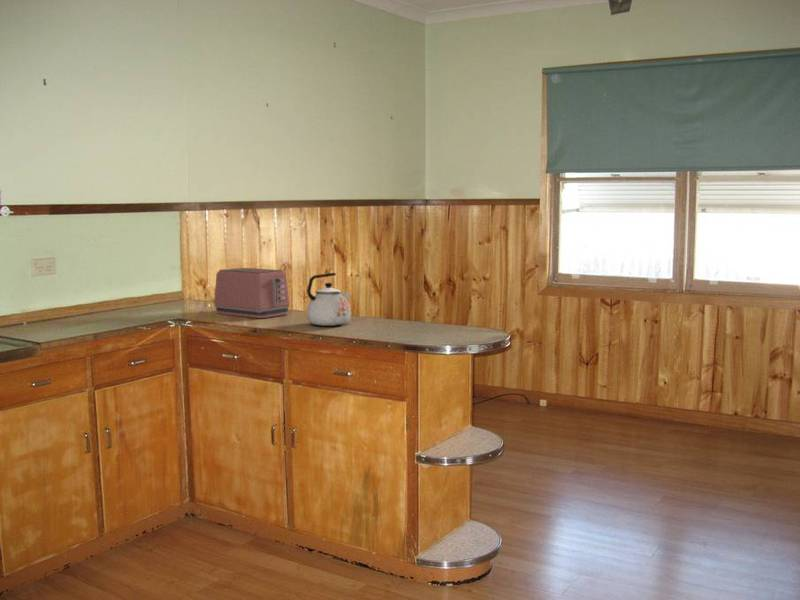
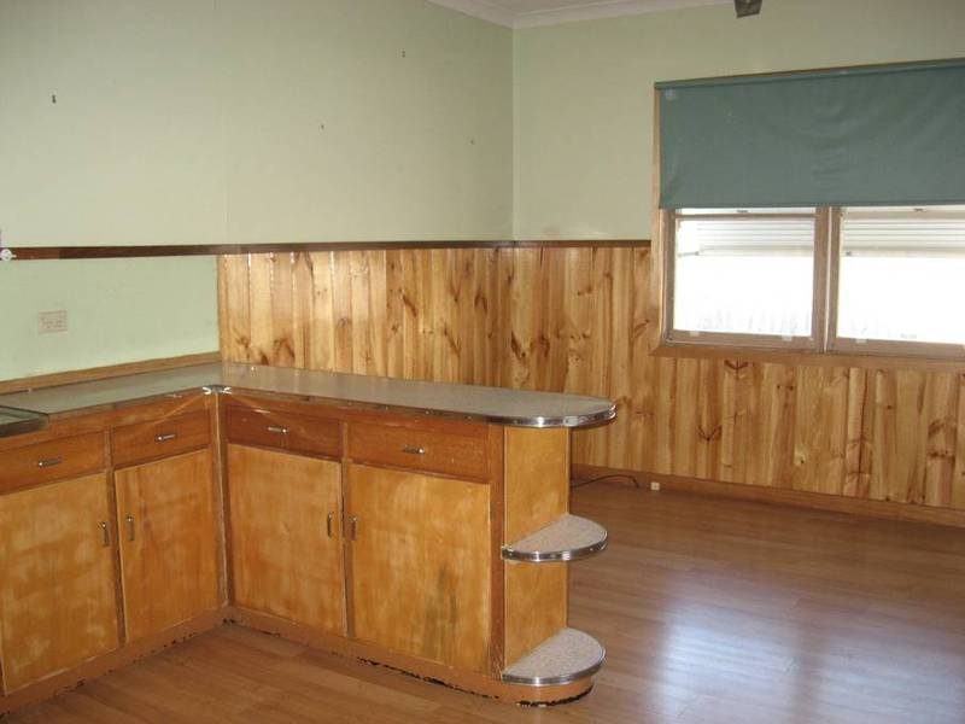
- kettle (329, 298)
- toaster (252, 292)
